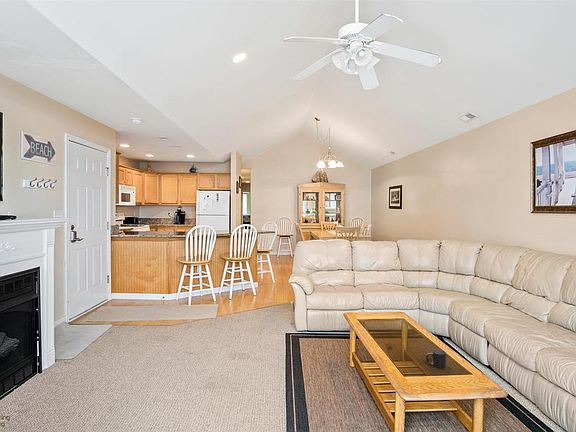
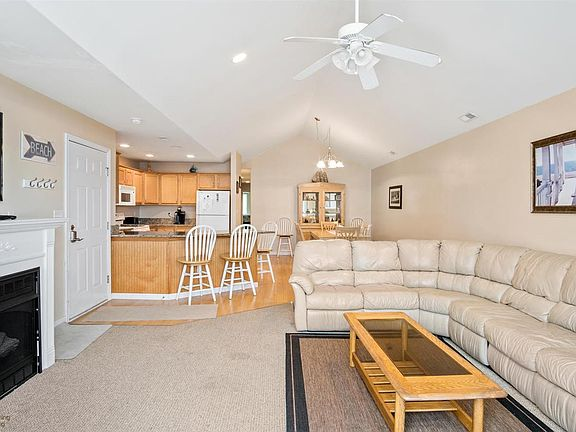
- mug (435, 358)
